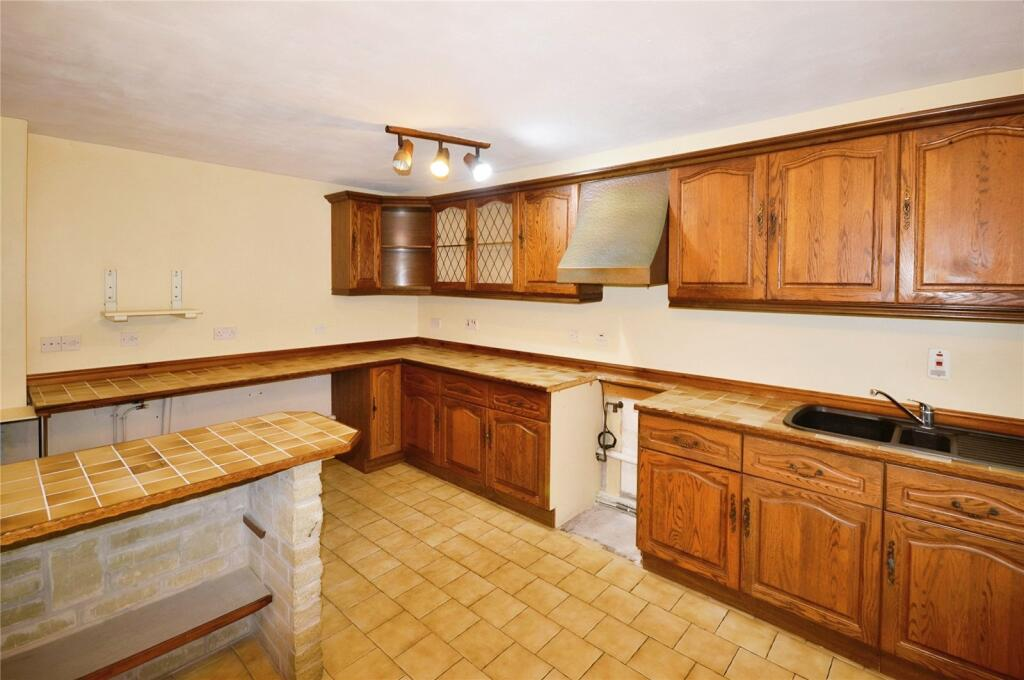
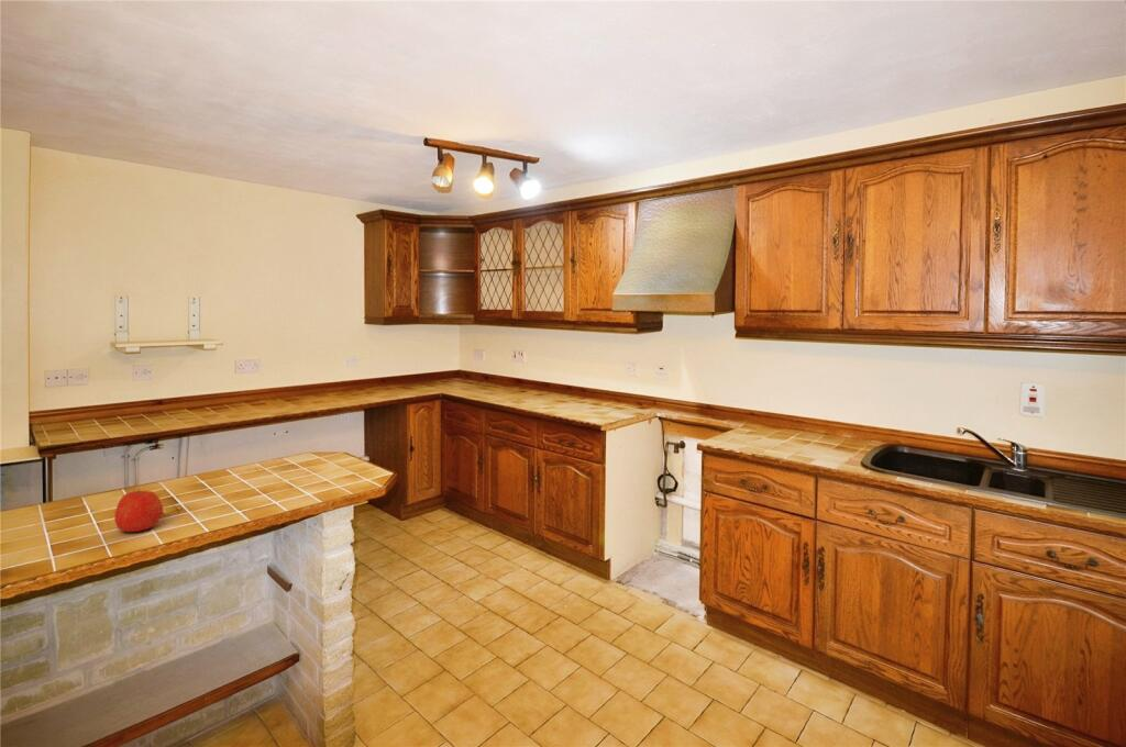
+ apple (139, 509)
